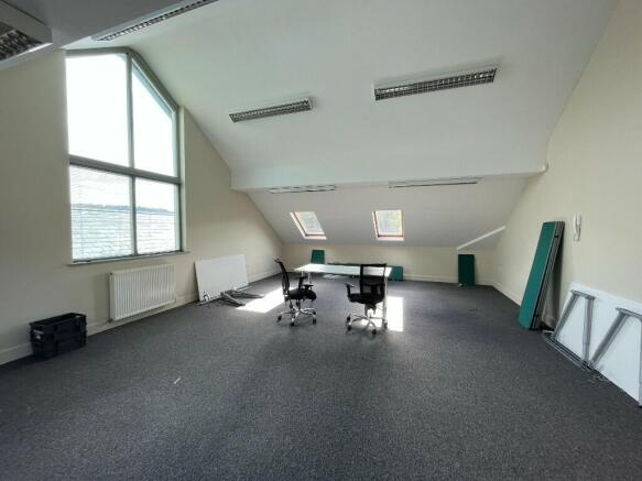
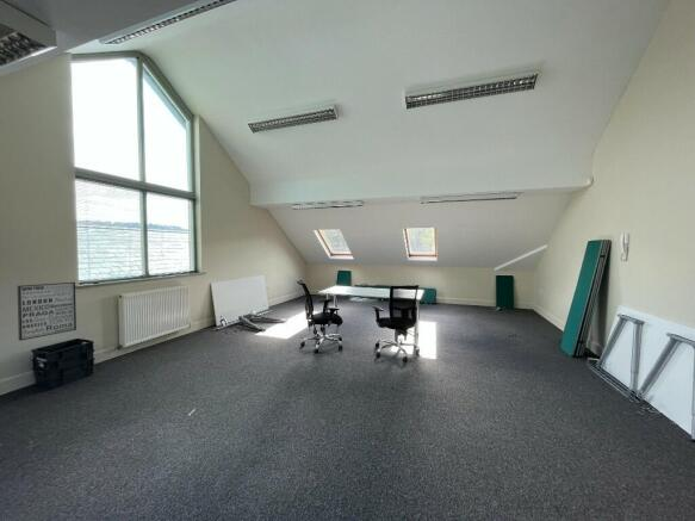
+ wall art (48, 309)
